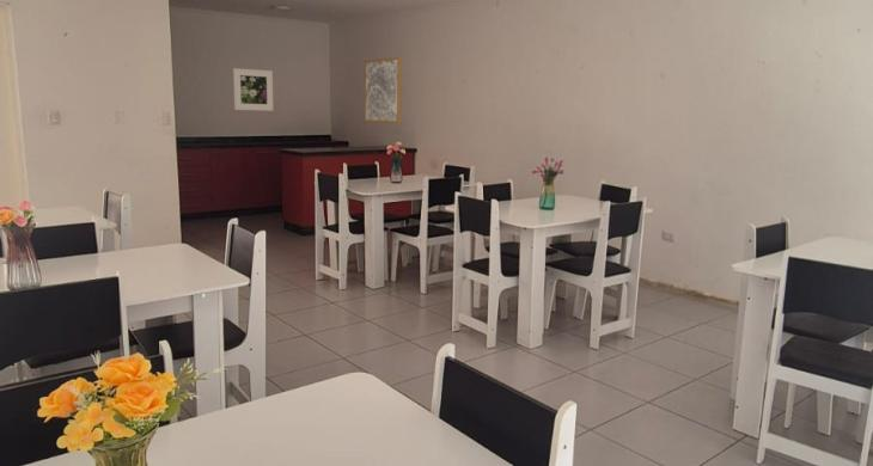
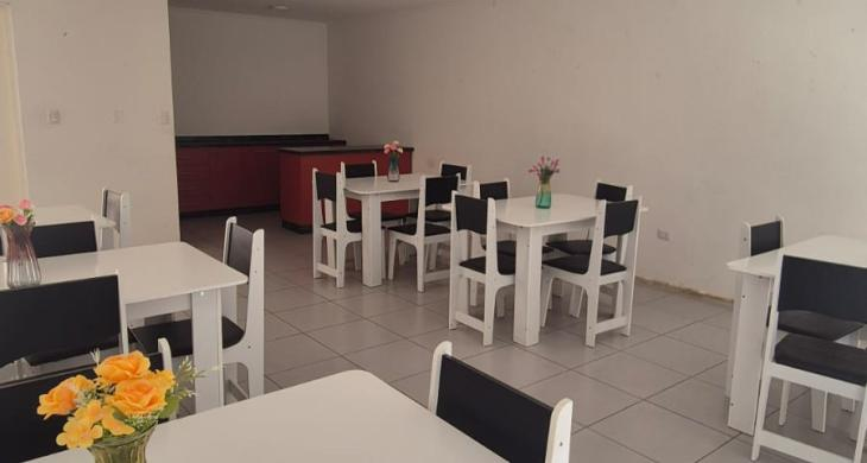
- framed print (254, 90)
- wall art (381, 91)
